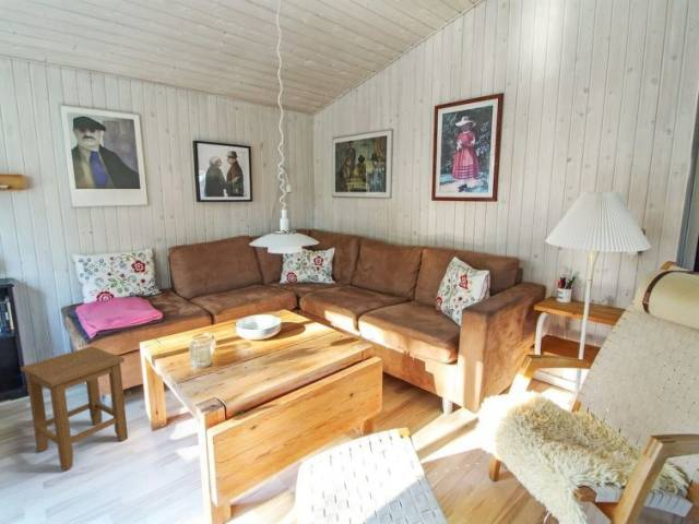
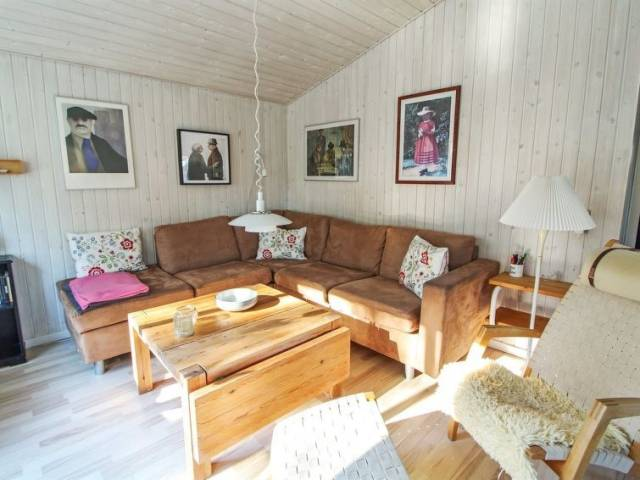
- stool (81, 406)
